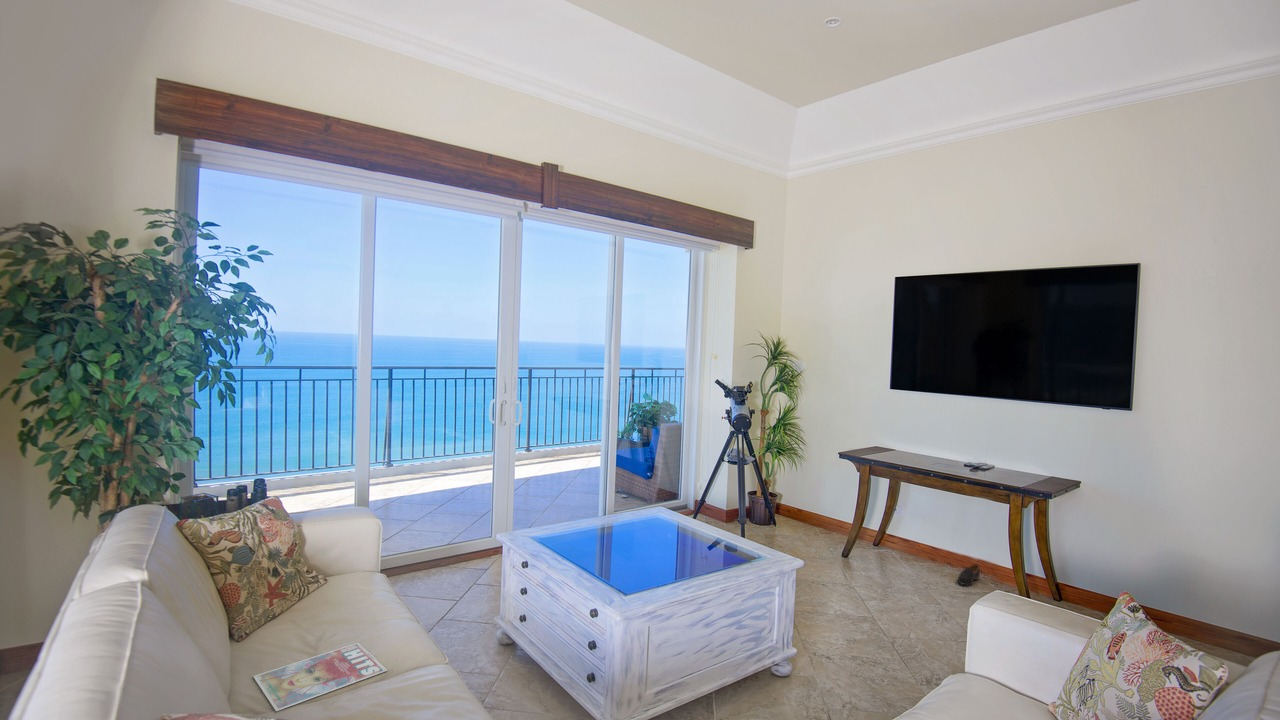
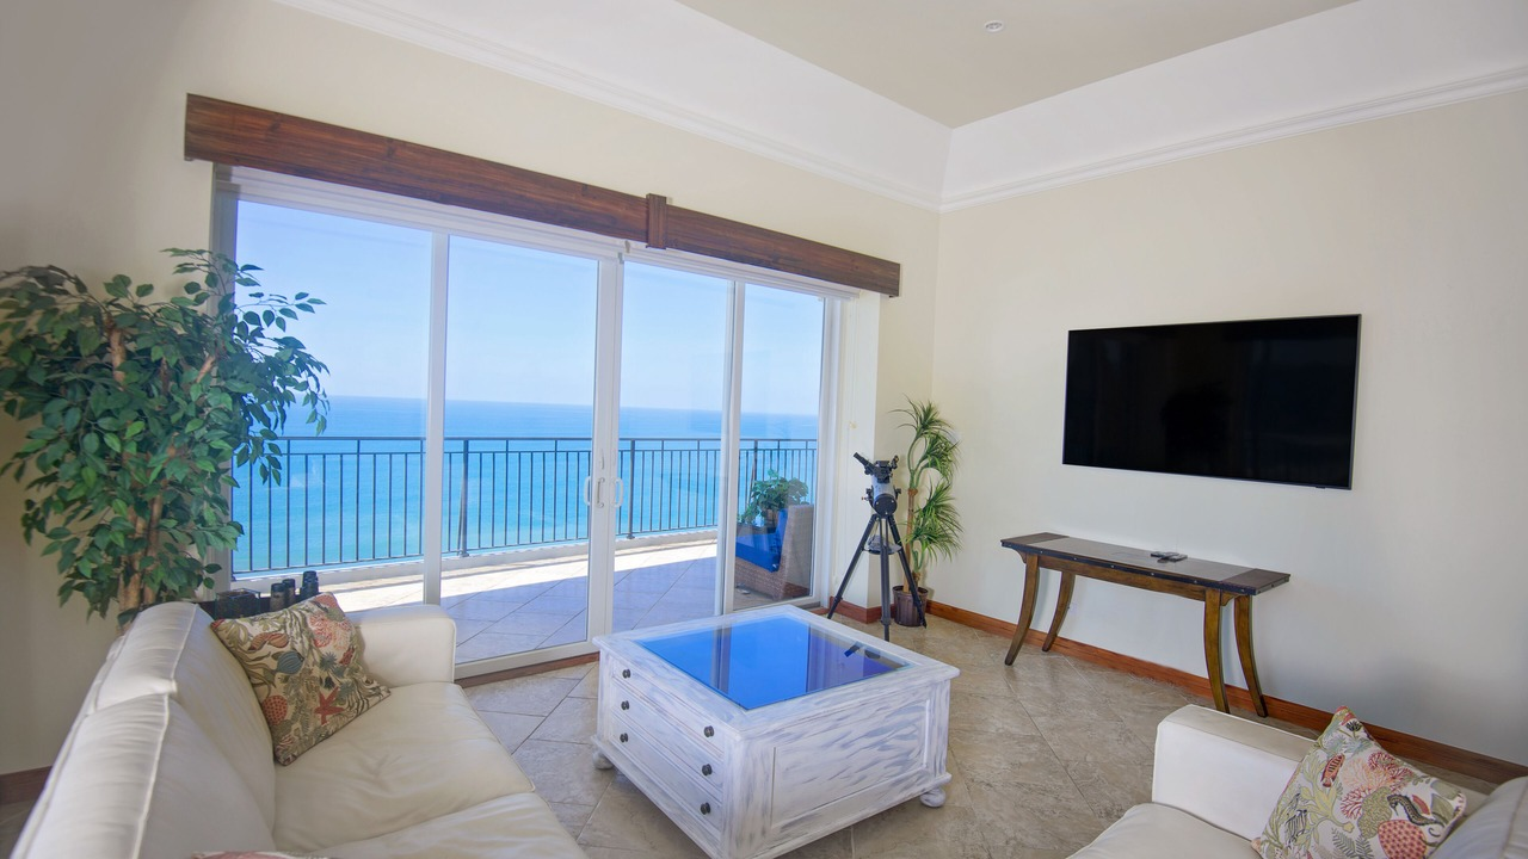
- magazine (321, 673)
- shoe (968, 573)
